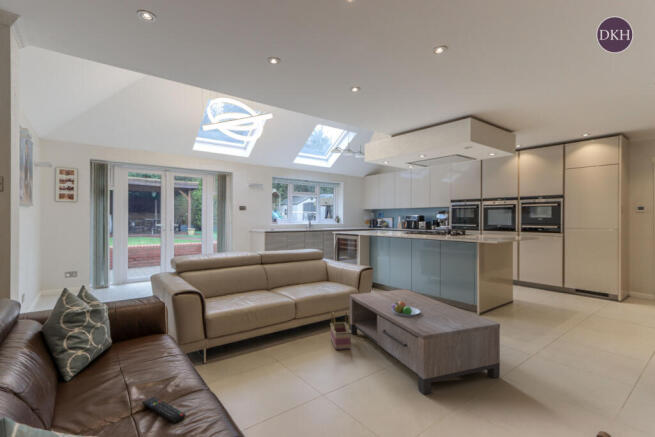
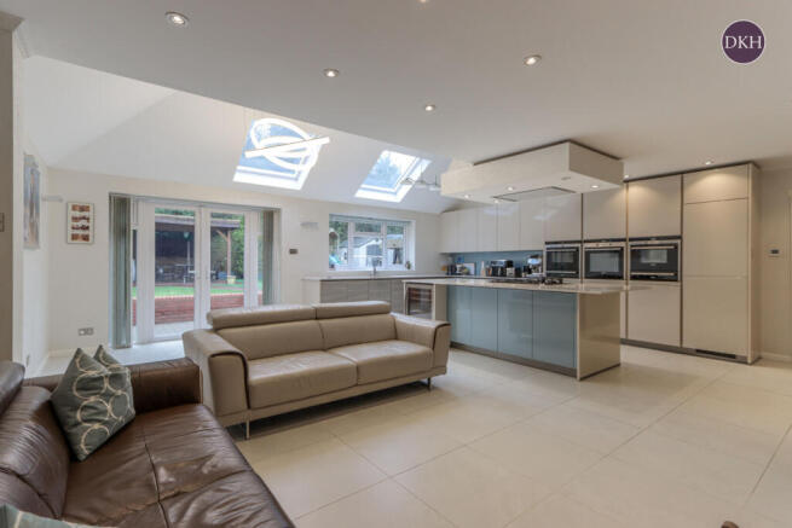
- fruit bowl (405, 307)
- coffee table (412, 328)
- basket (340, 327)
- remote control (163, 409)
